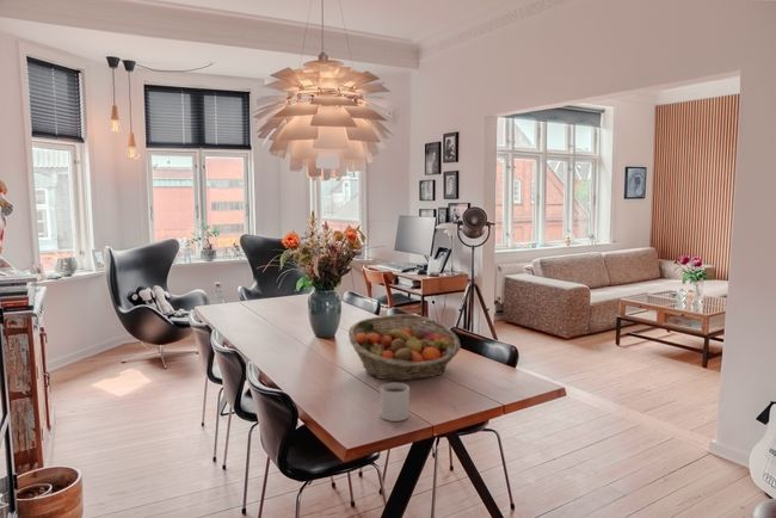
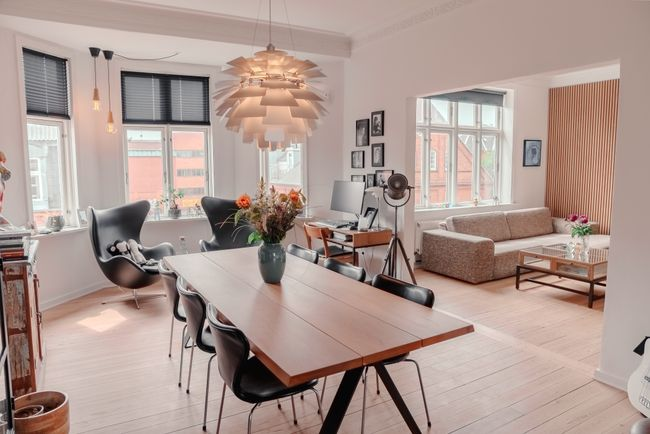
- fruit basket (404, 346)
- mug (392, 399)
